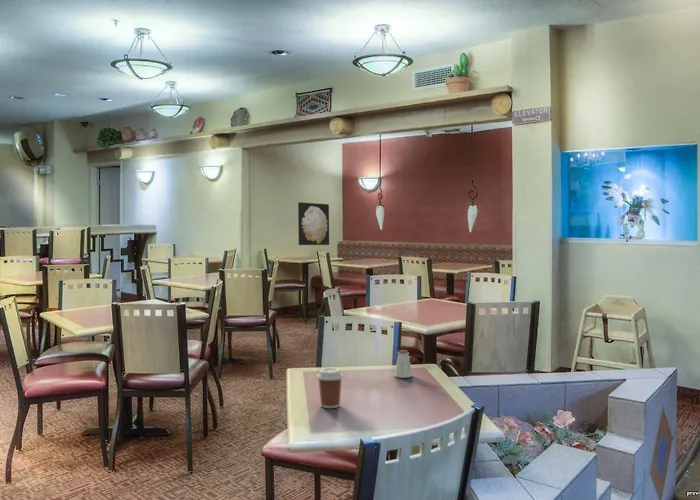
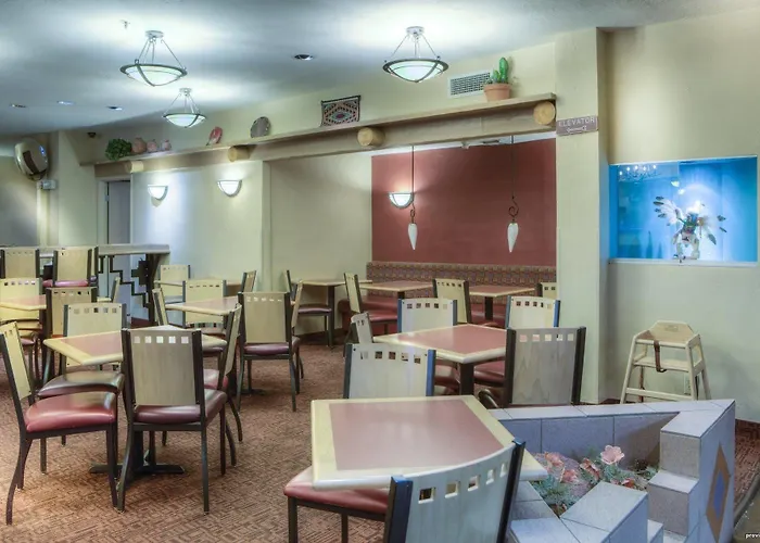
- coffee cup (330, 387)
- wall art (314, 224)
- saltshaker (403, 363)
